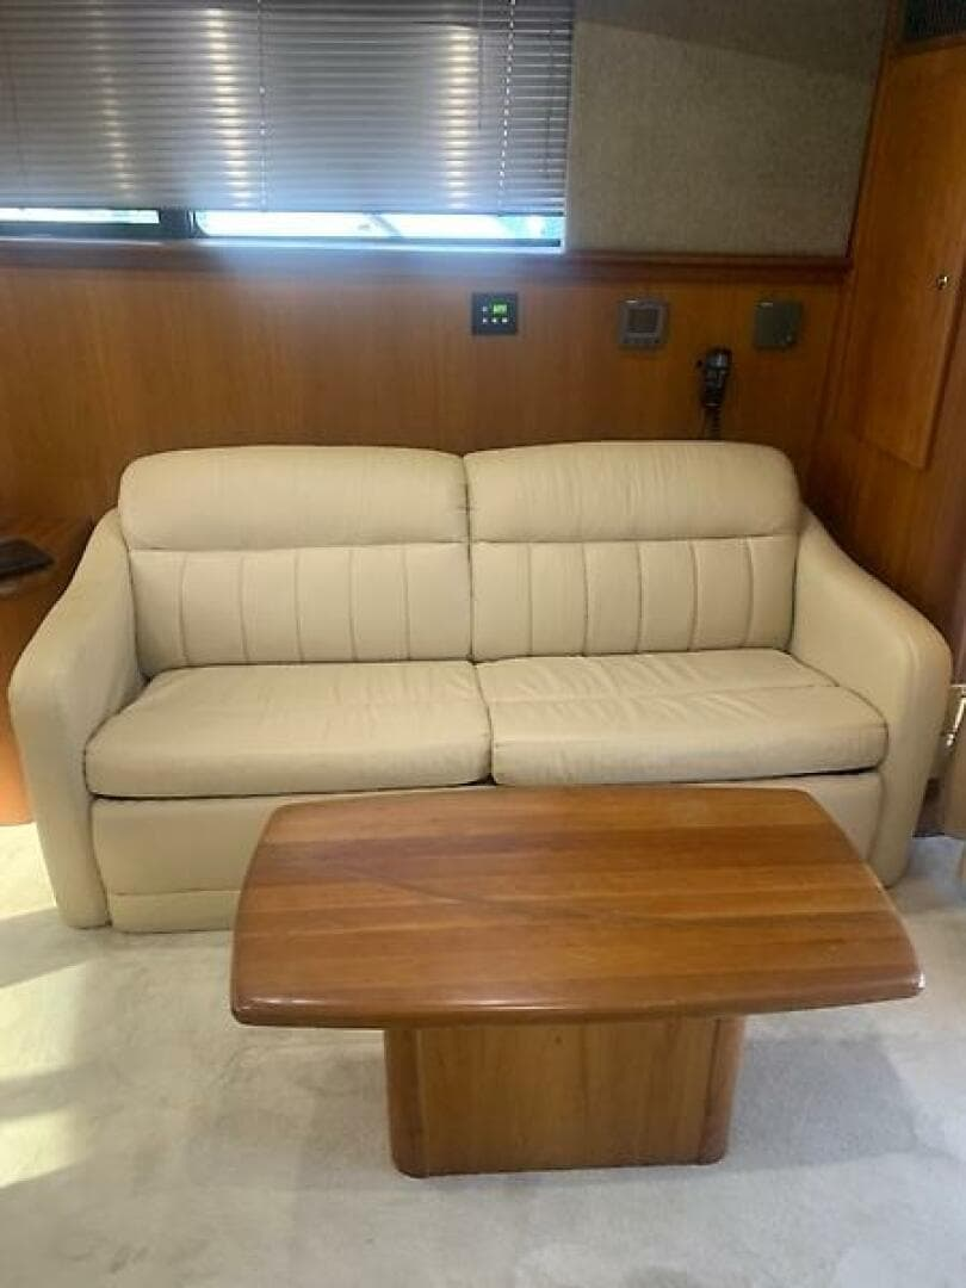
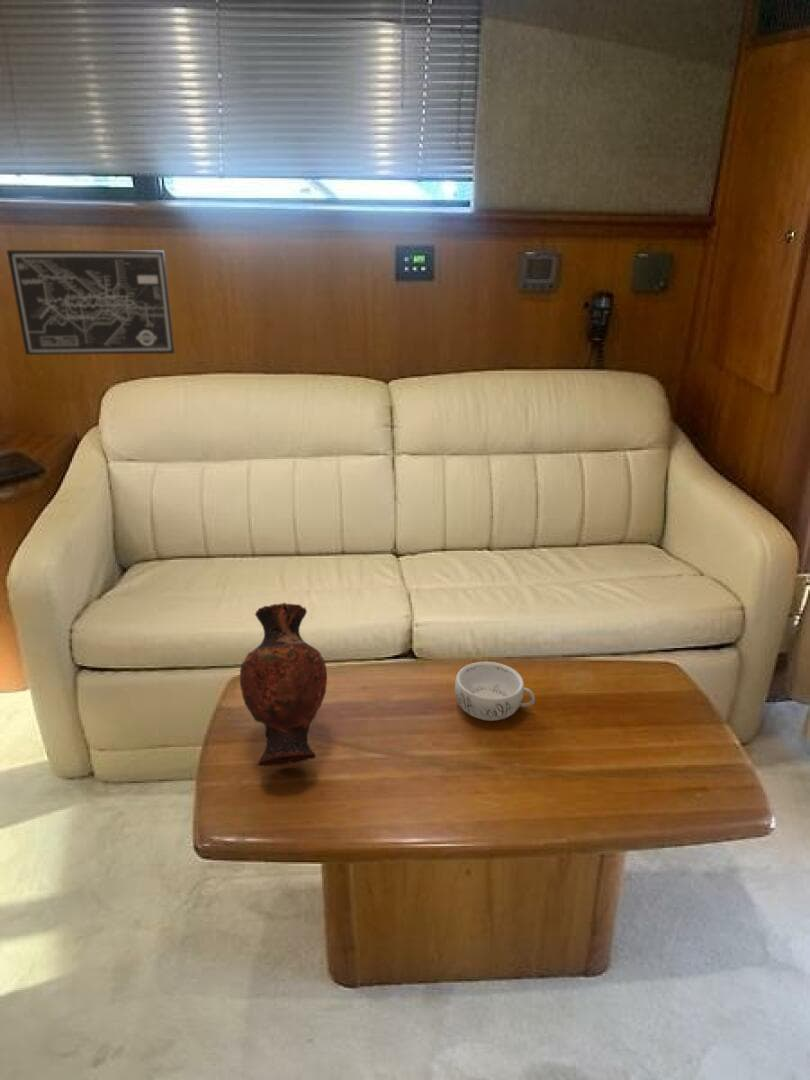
+ wall art (94, 303)
+ decorative bowl (494, 693)
+ vase (283, 683)
